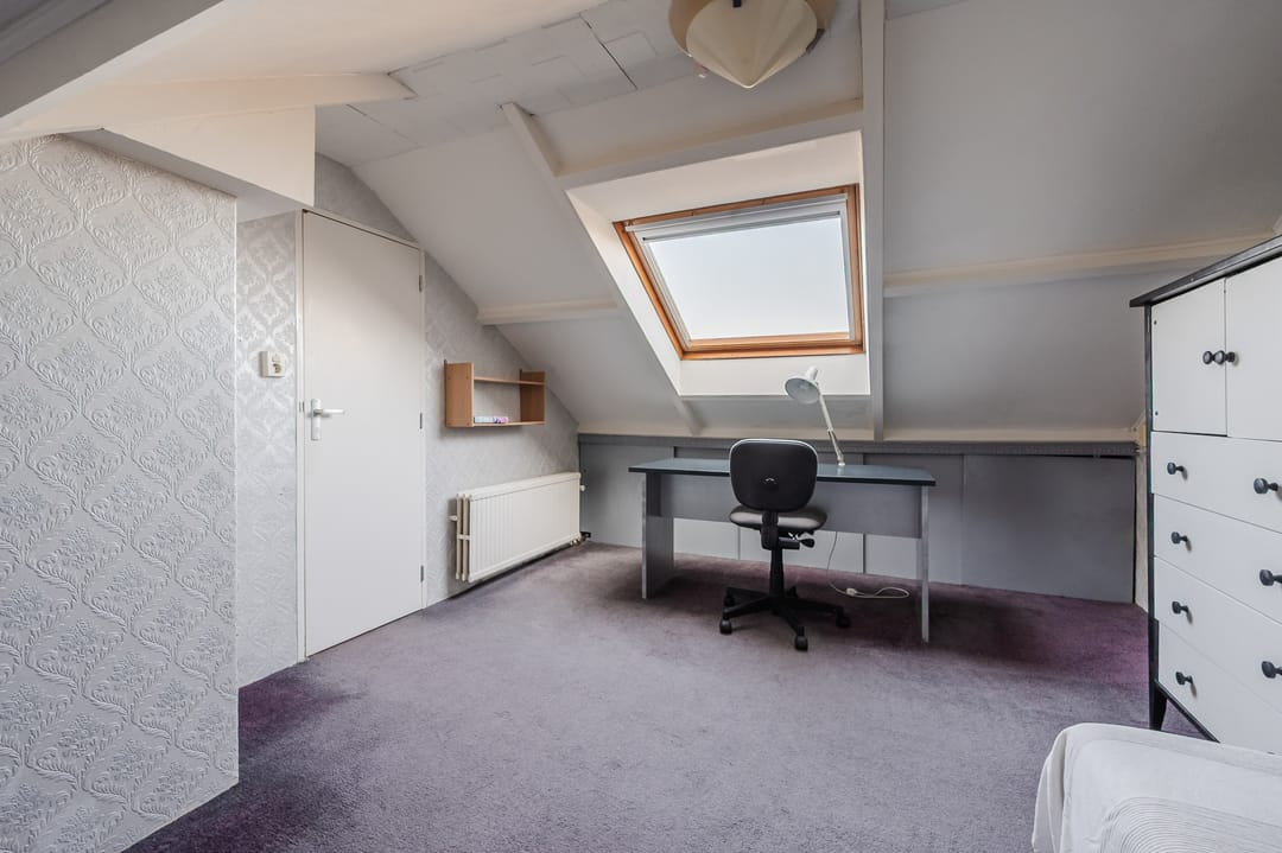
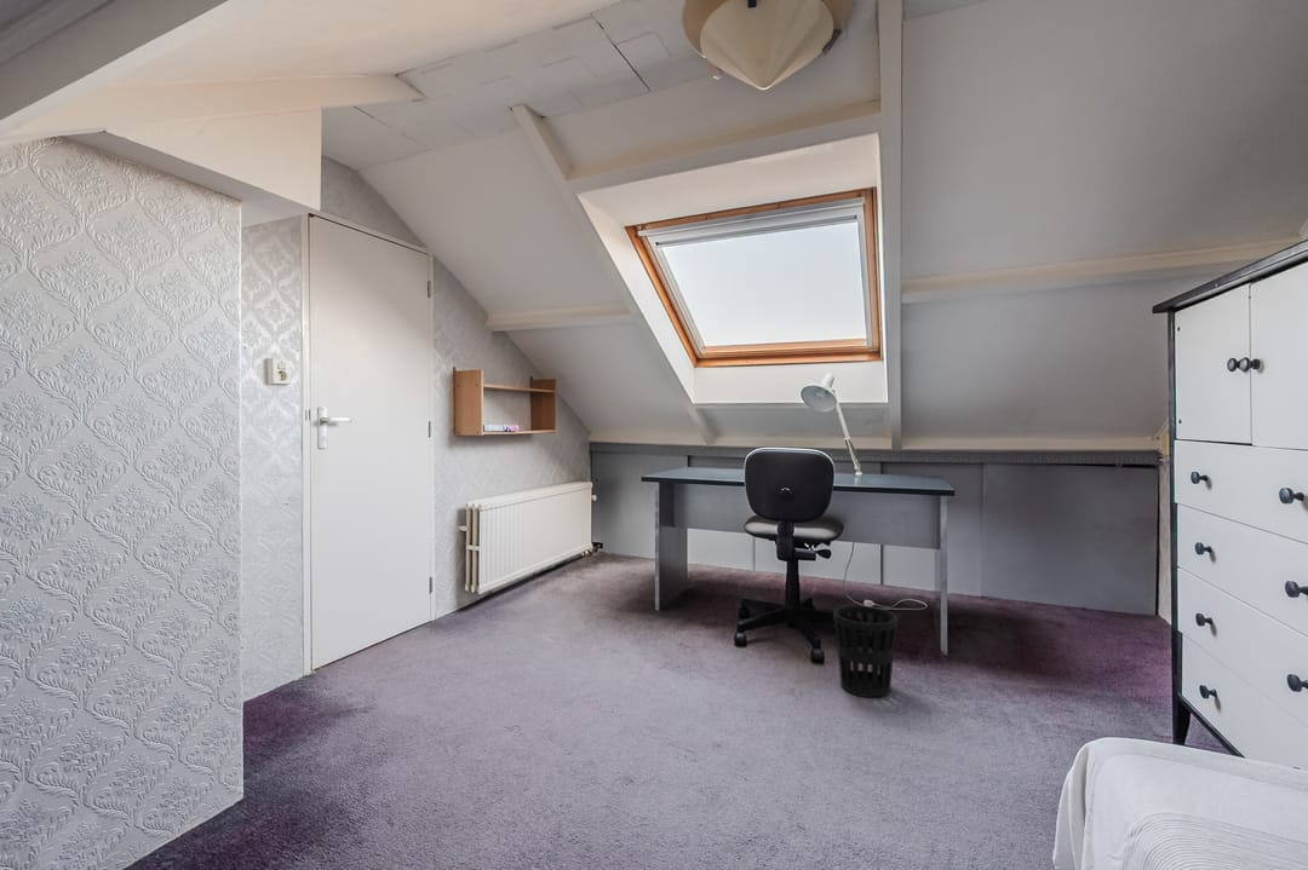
+ wastebasket (865, 650)
